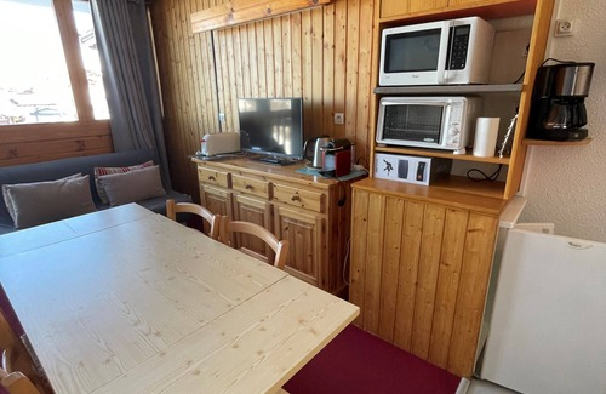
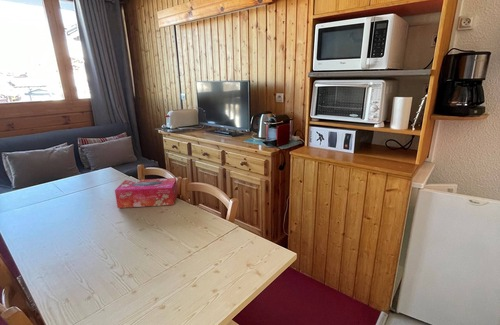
+ tissue box (148, 192)
